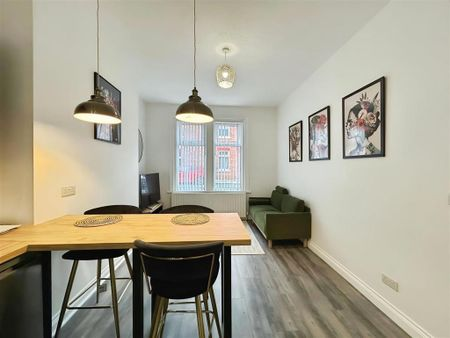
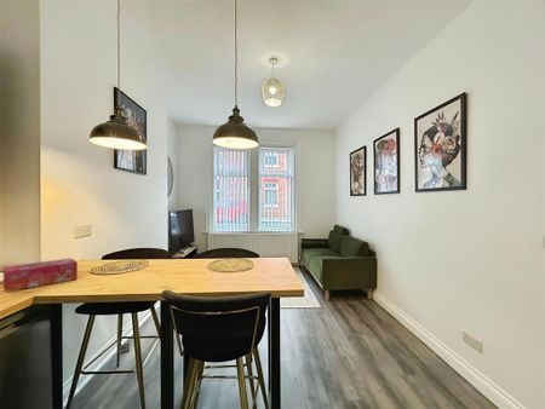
+ tissue box (41, 272)
